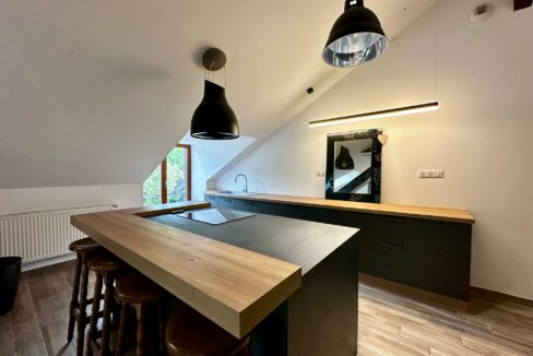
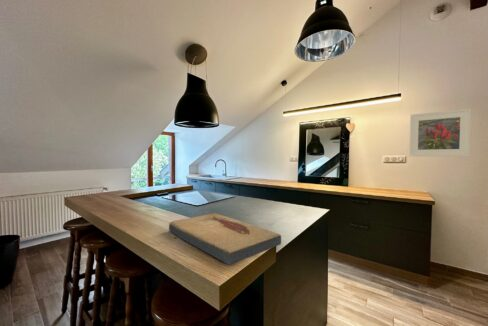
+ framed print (438, 134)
+ fish fossil (220, 232)
